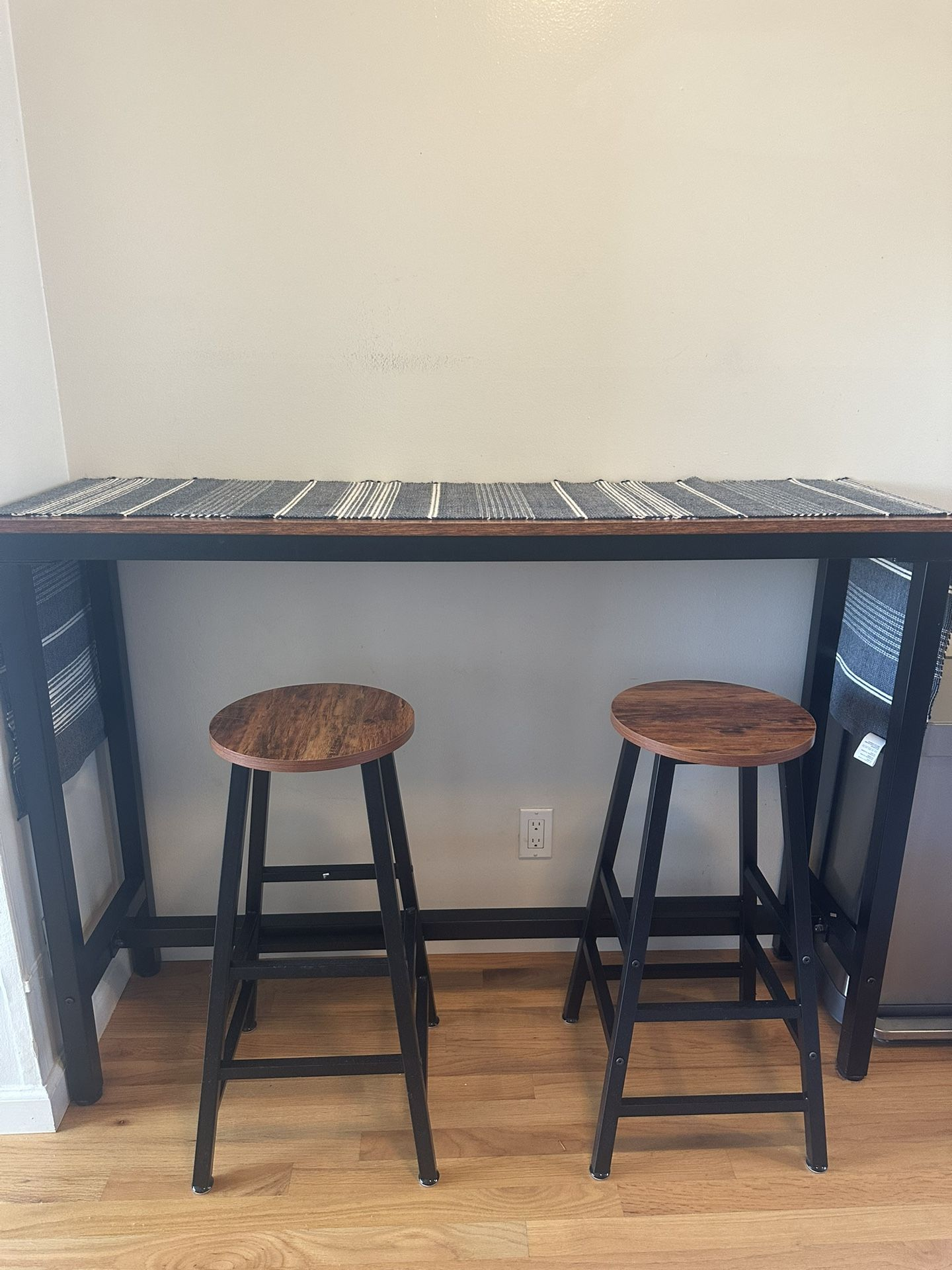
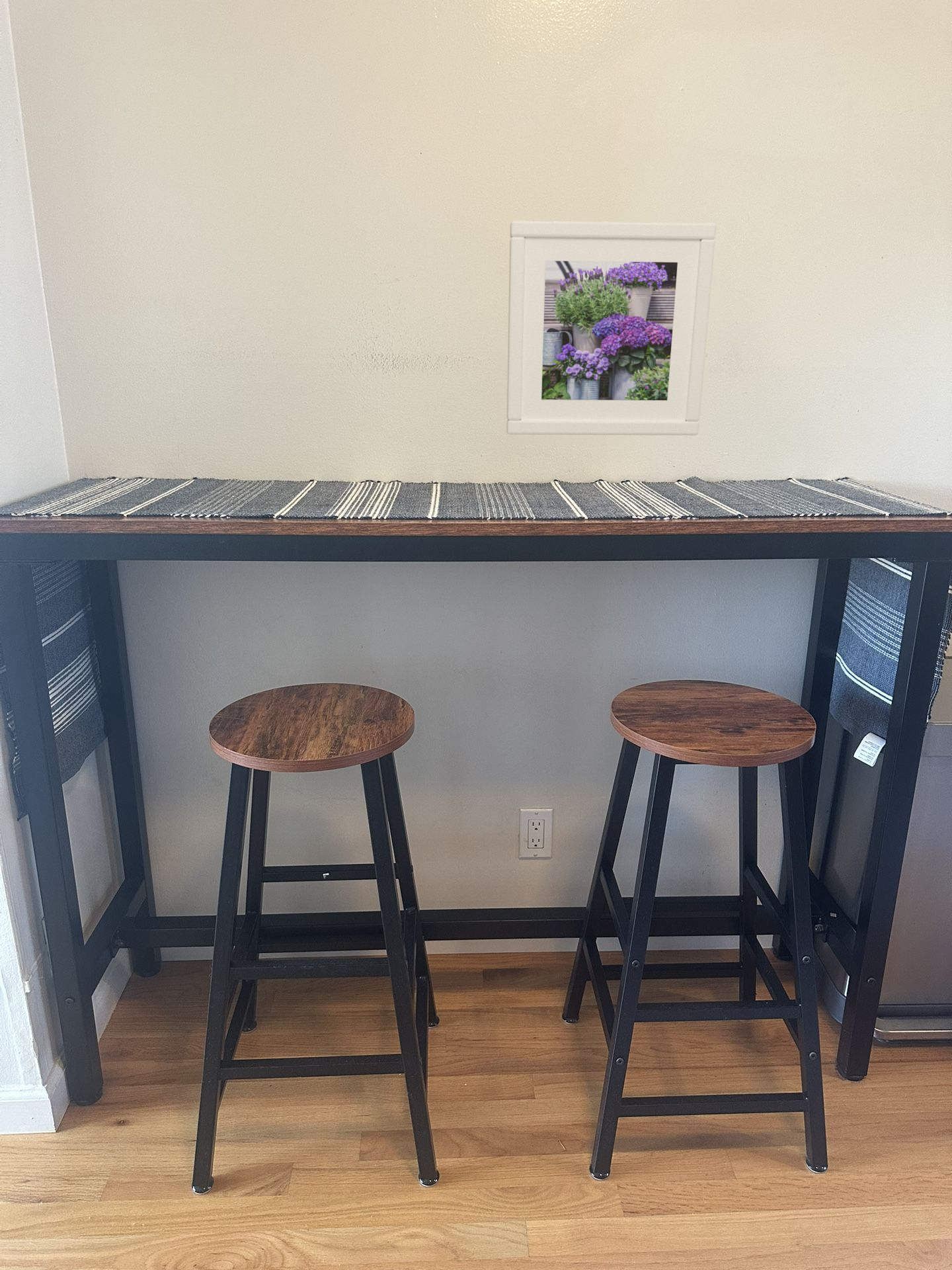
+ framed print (607, 332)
